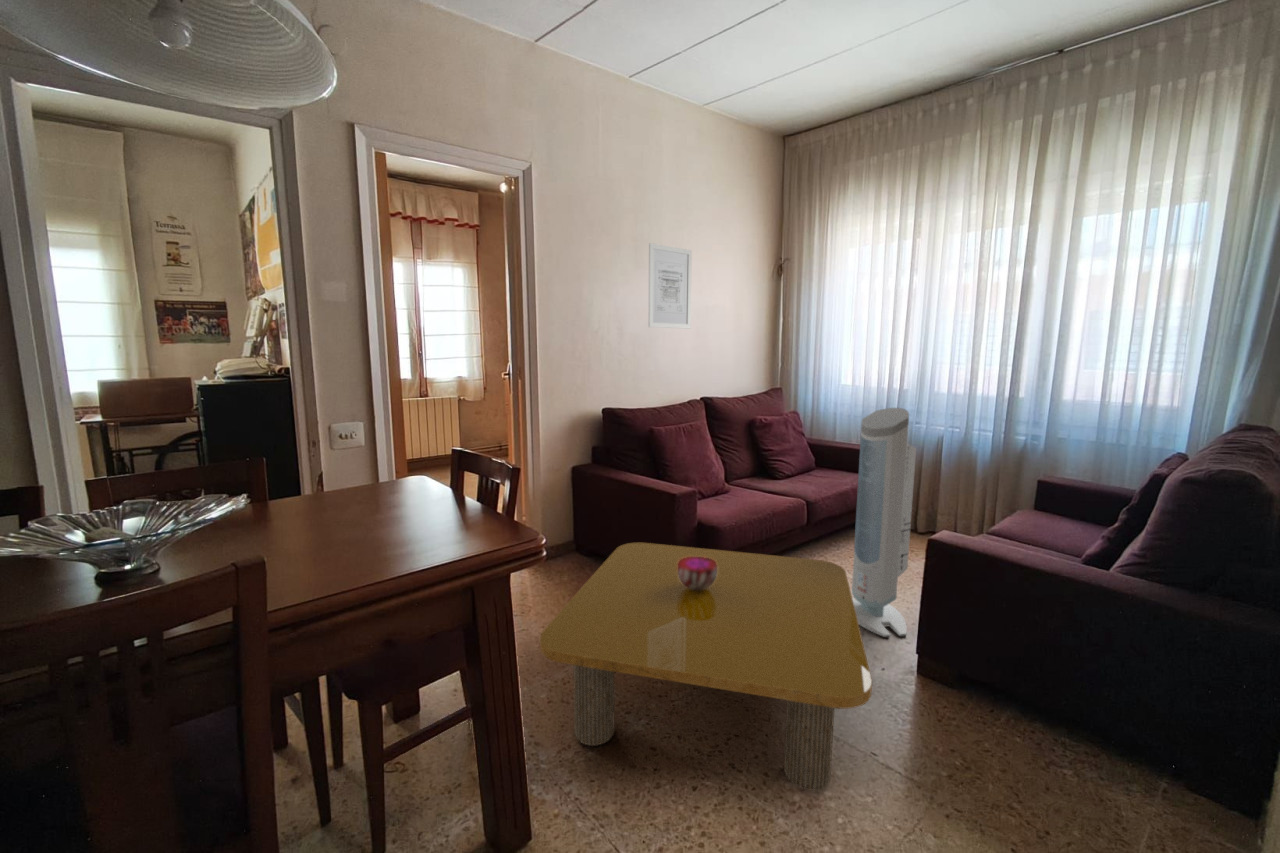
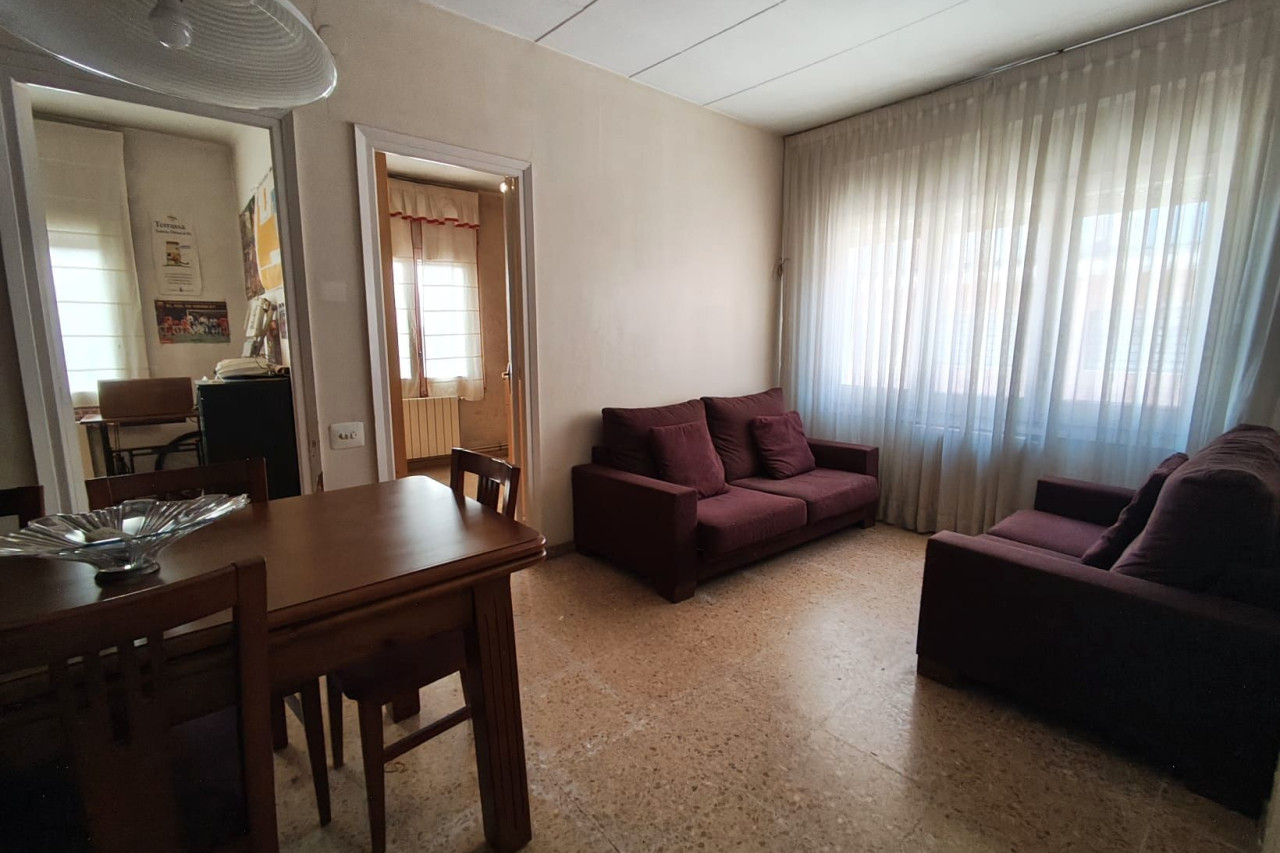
- decorative bowl (697, 574)
- coffee table (711, 643)
- wall art (670, 287)
- air purifier (878, 514)
